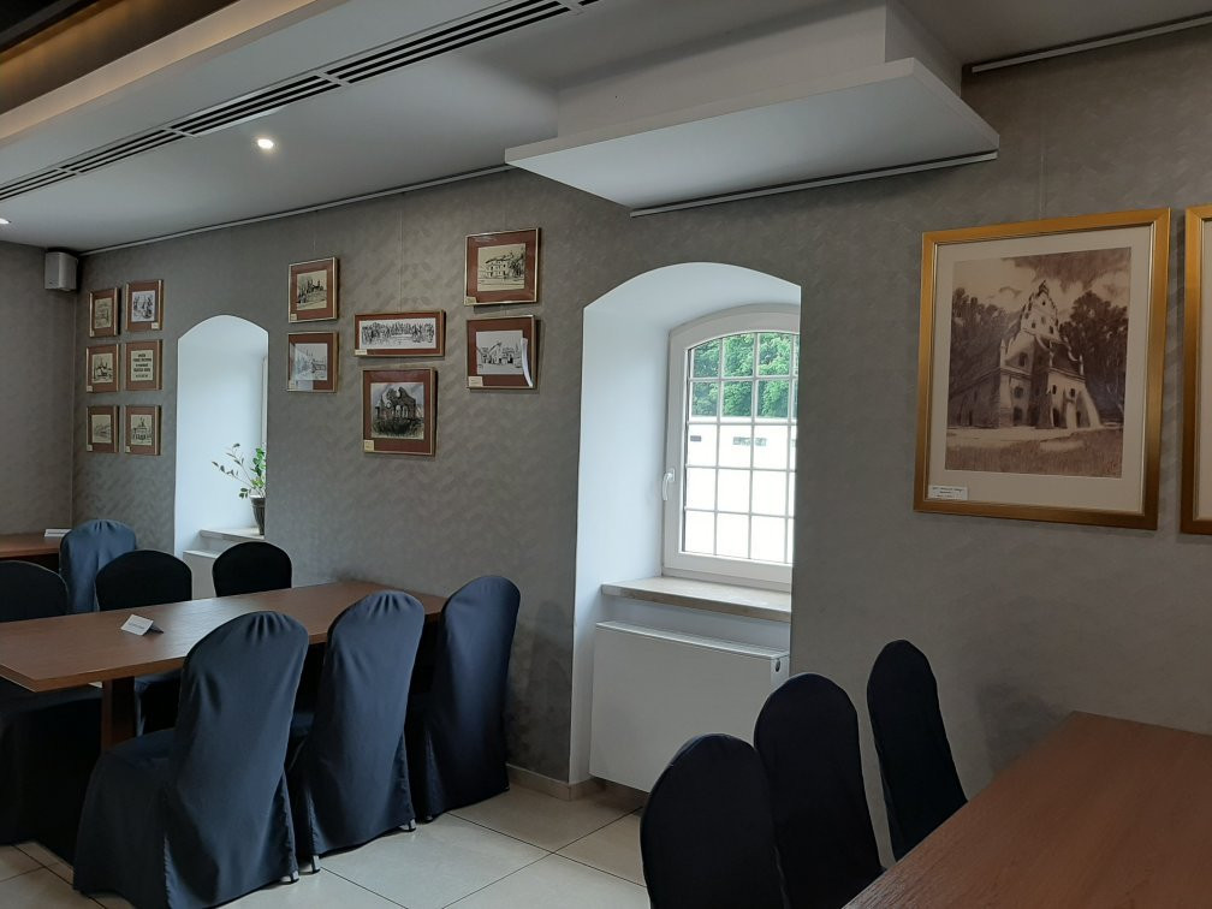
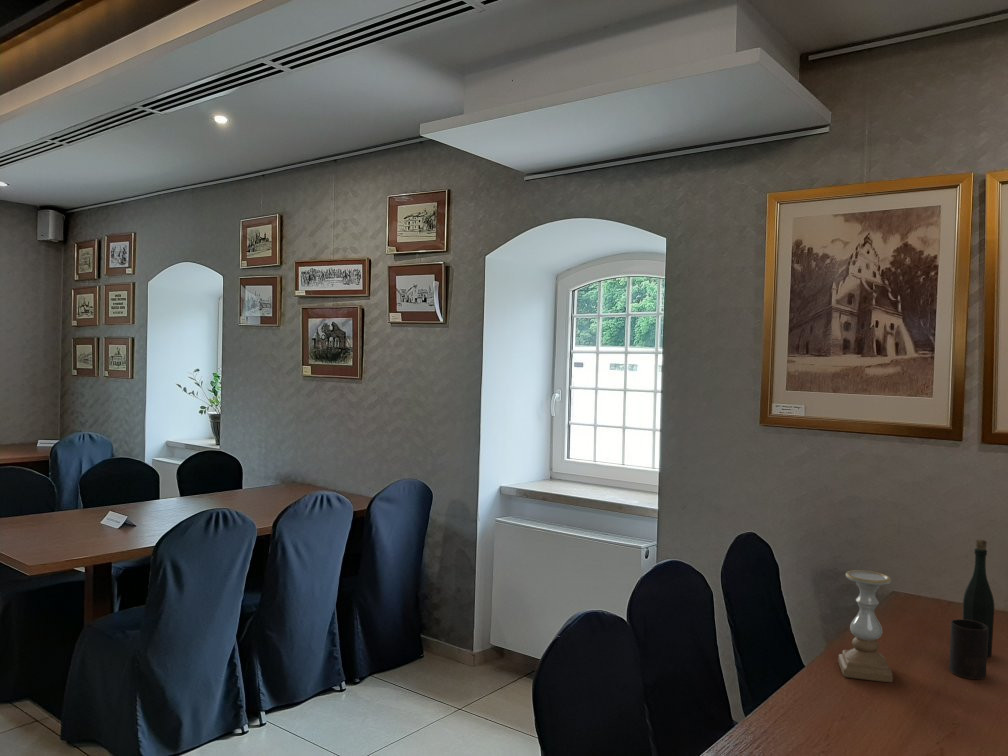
+ cup (968, 648)
+ bottle (978, 596)
+ candle holder (866, 623)
